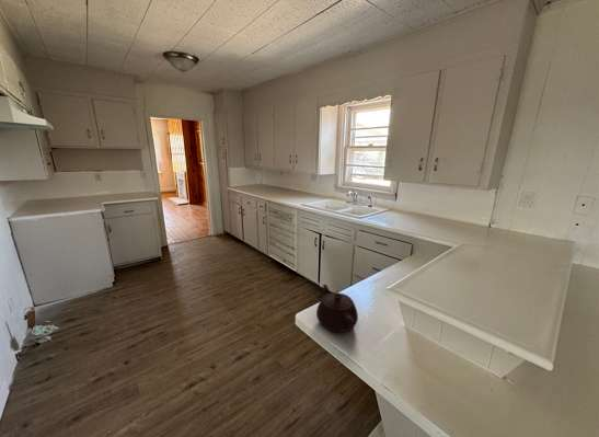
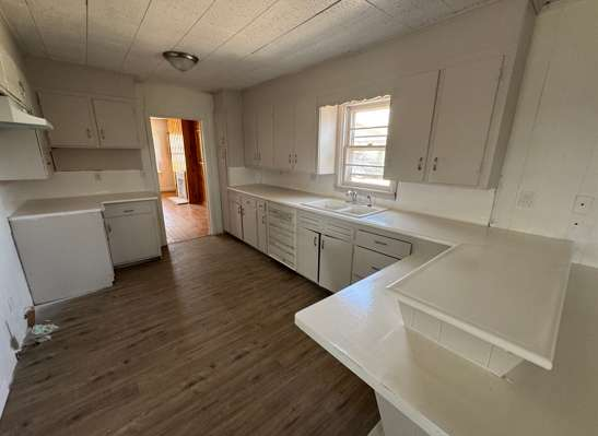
- teapot (336, 308)
